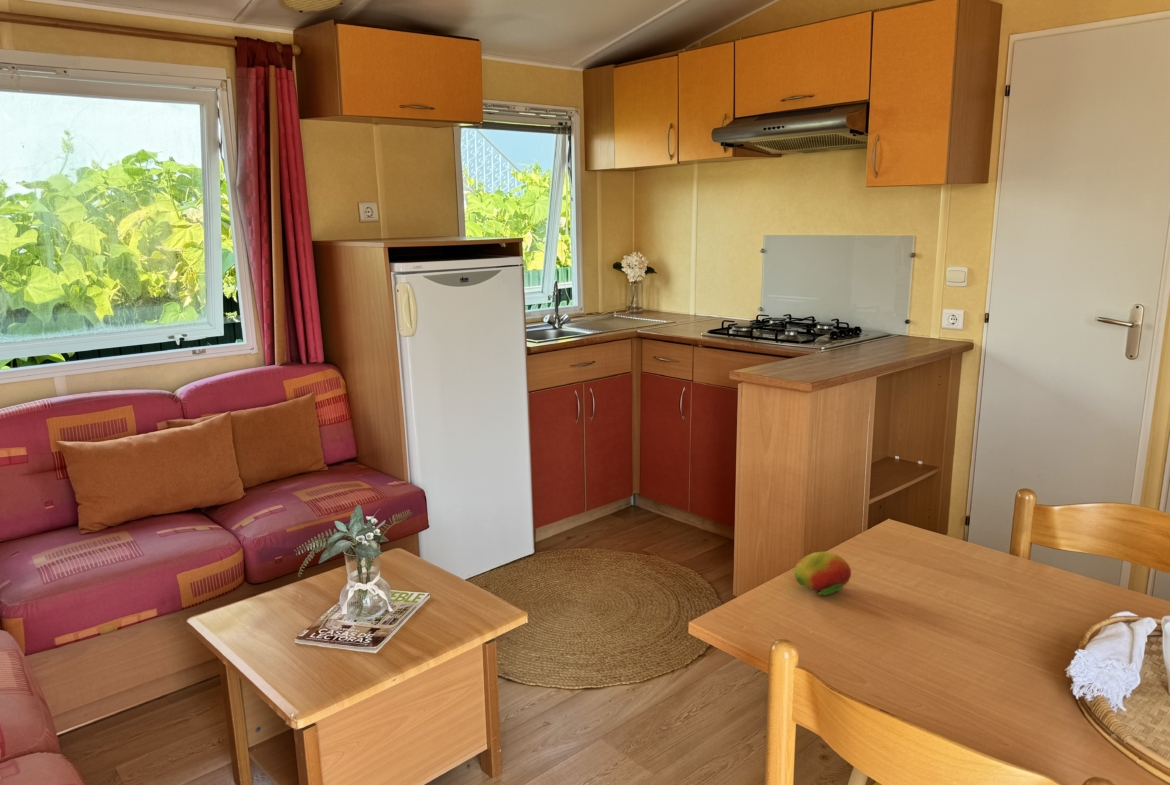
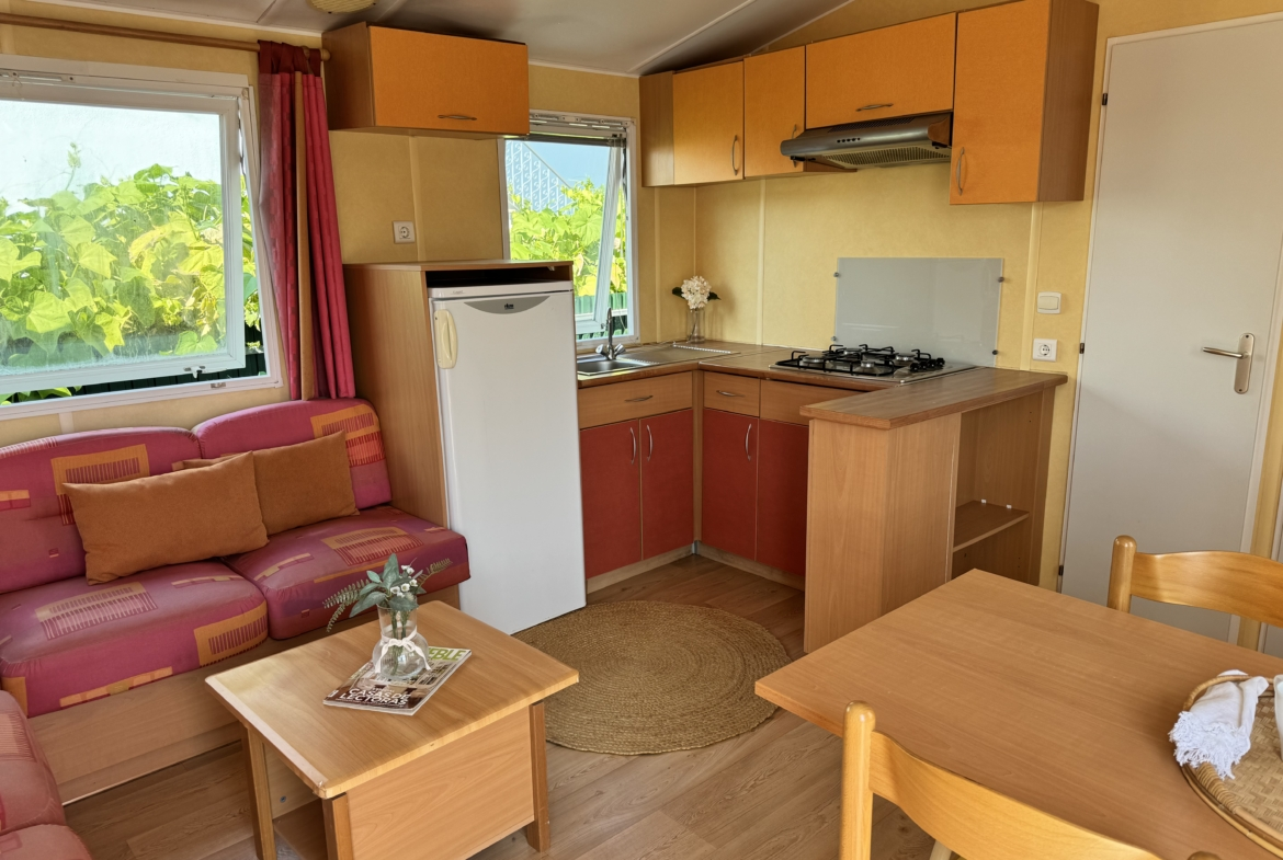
- fruit (822, 571)
